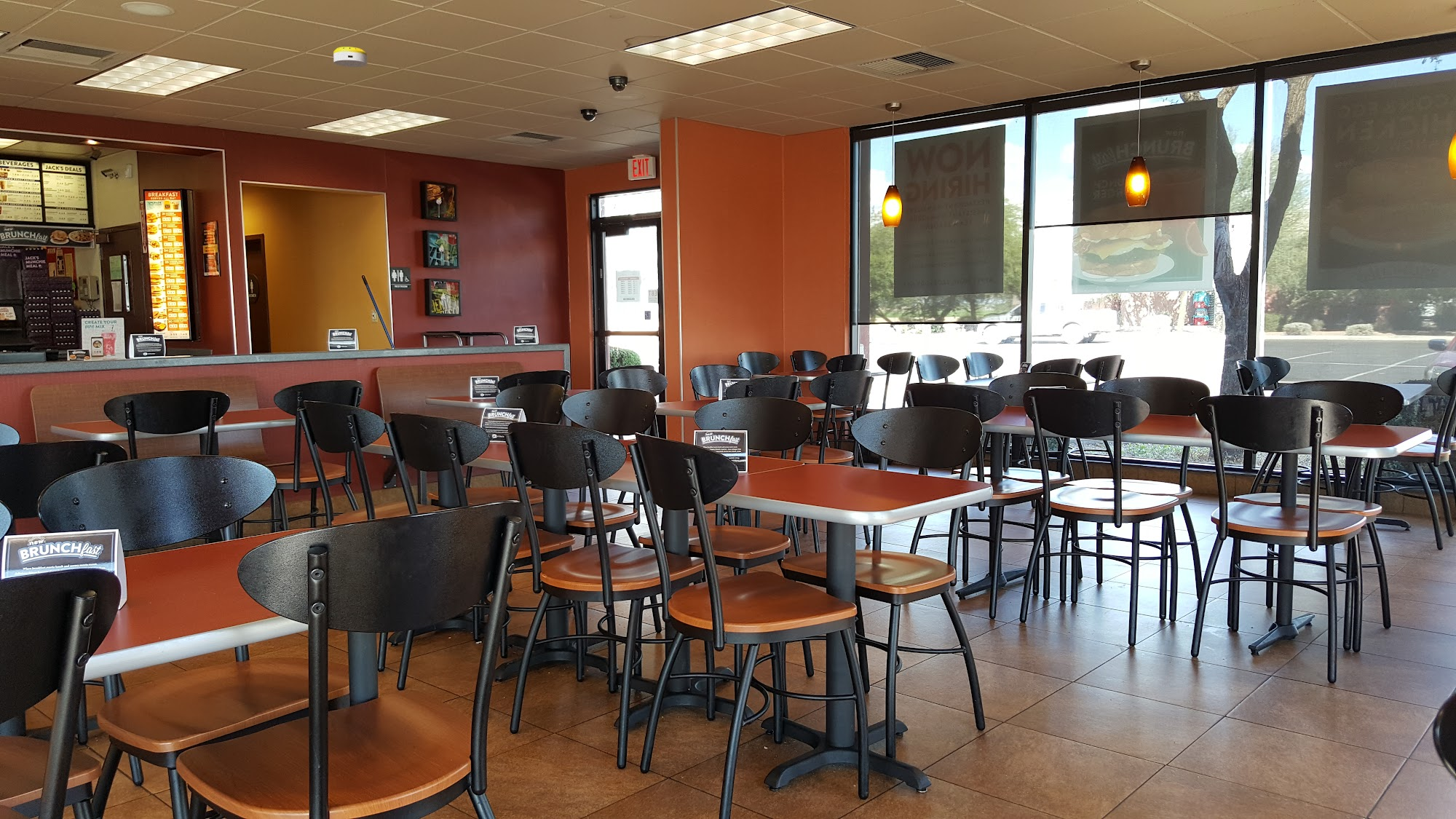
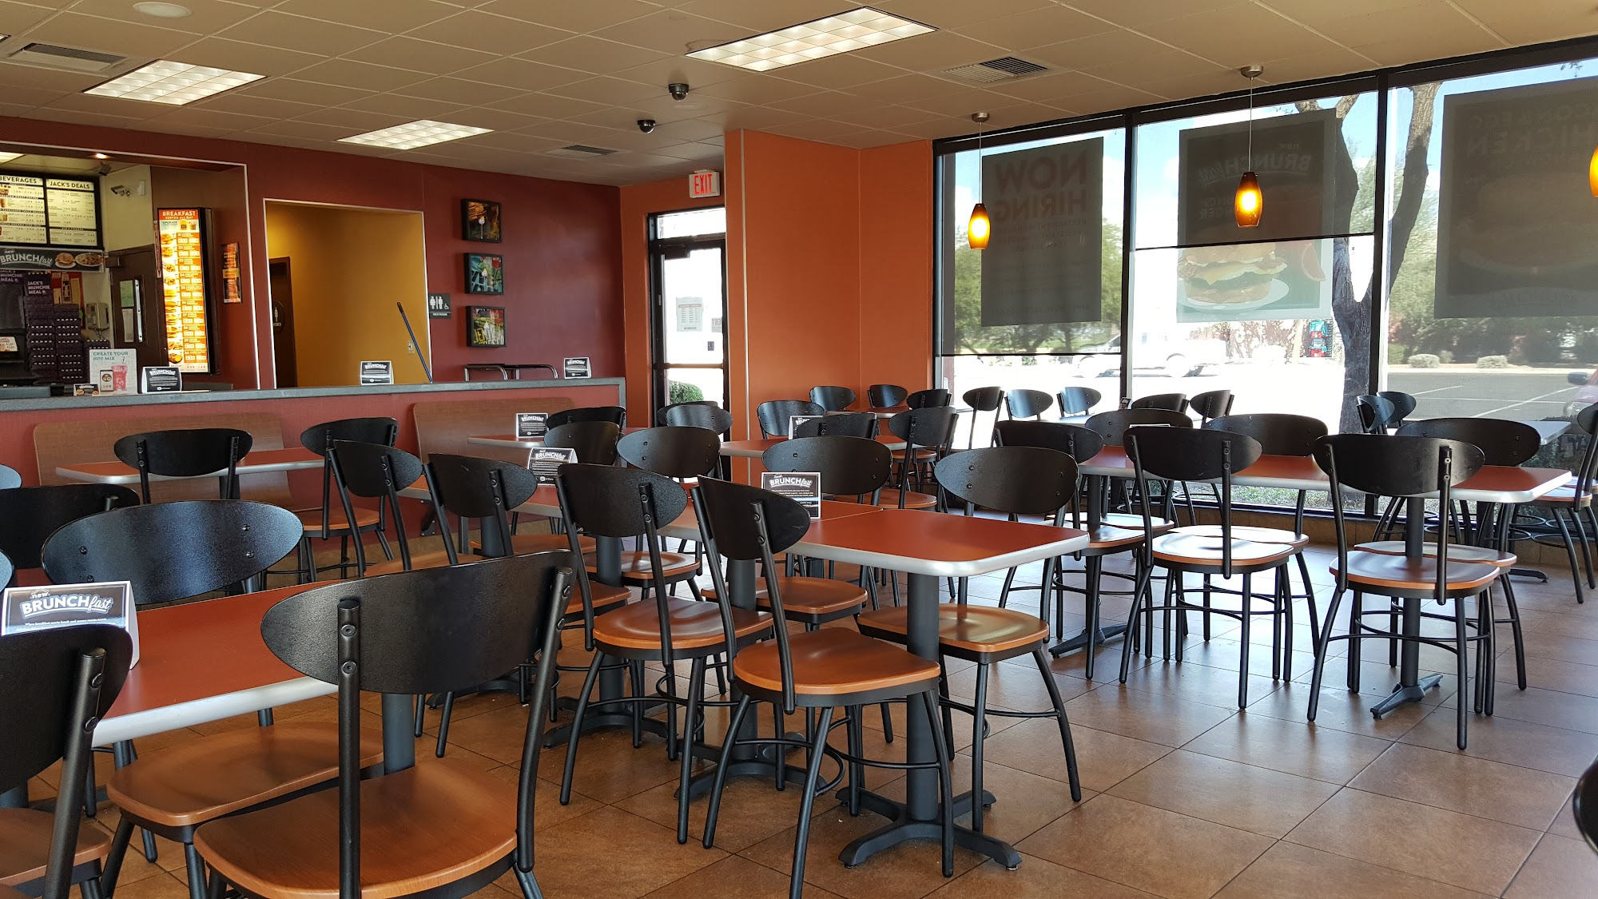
- smoke detector (350, 56)
